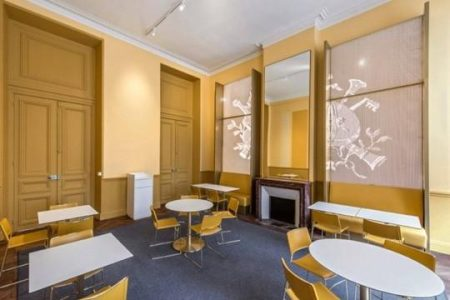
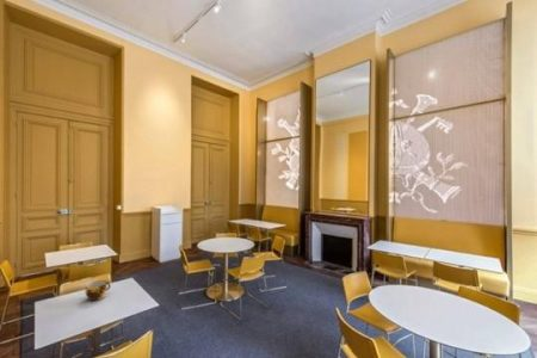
+ cup (97, 290)
